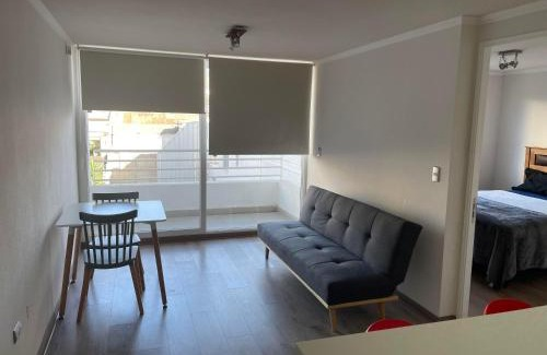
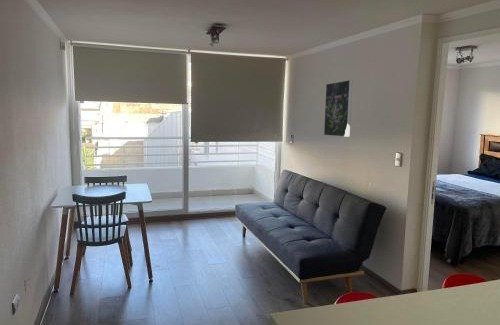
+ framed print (337, 109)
